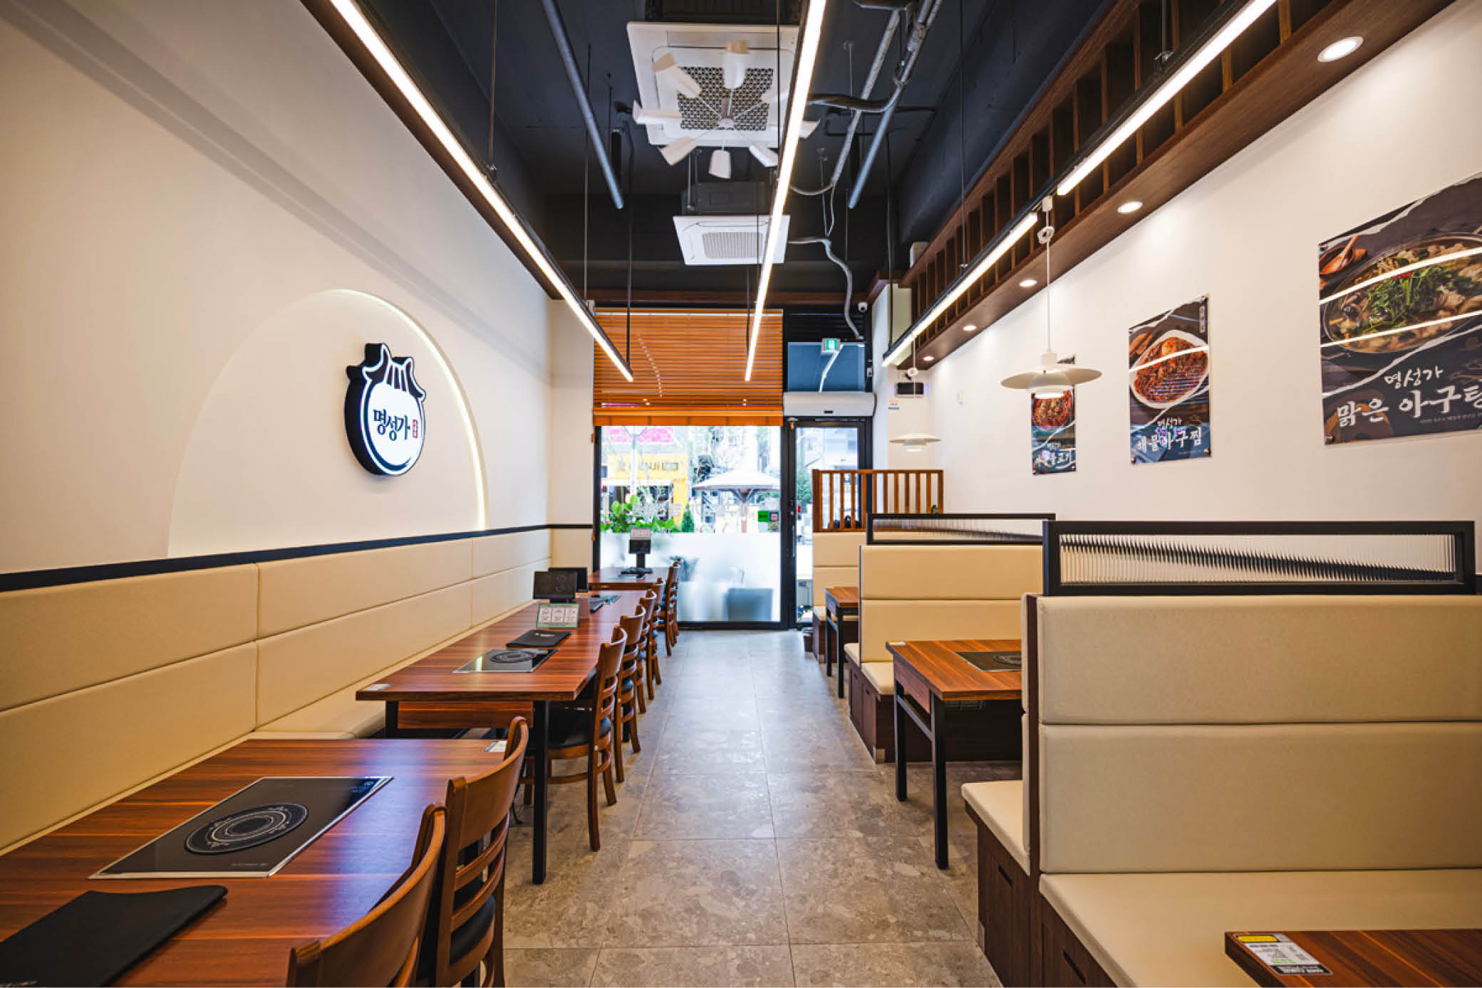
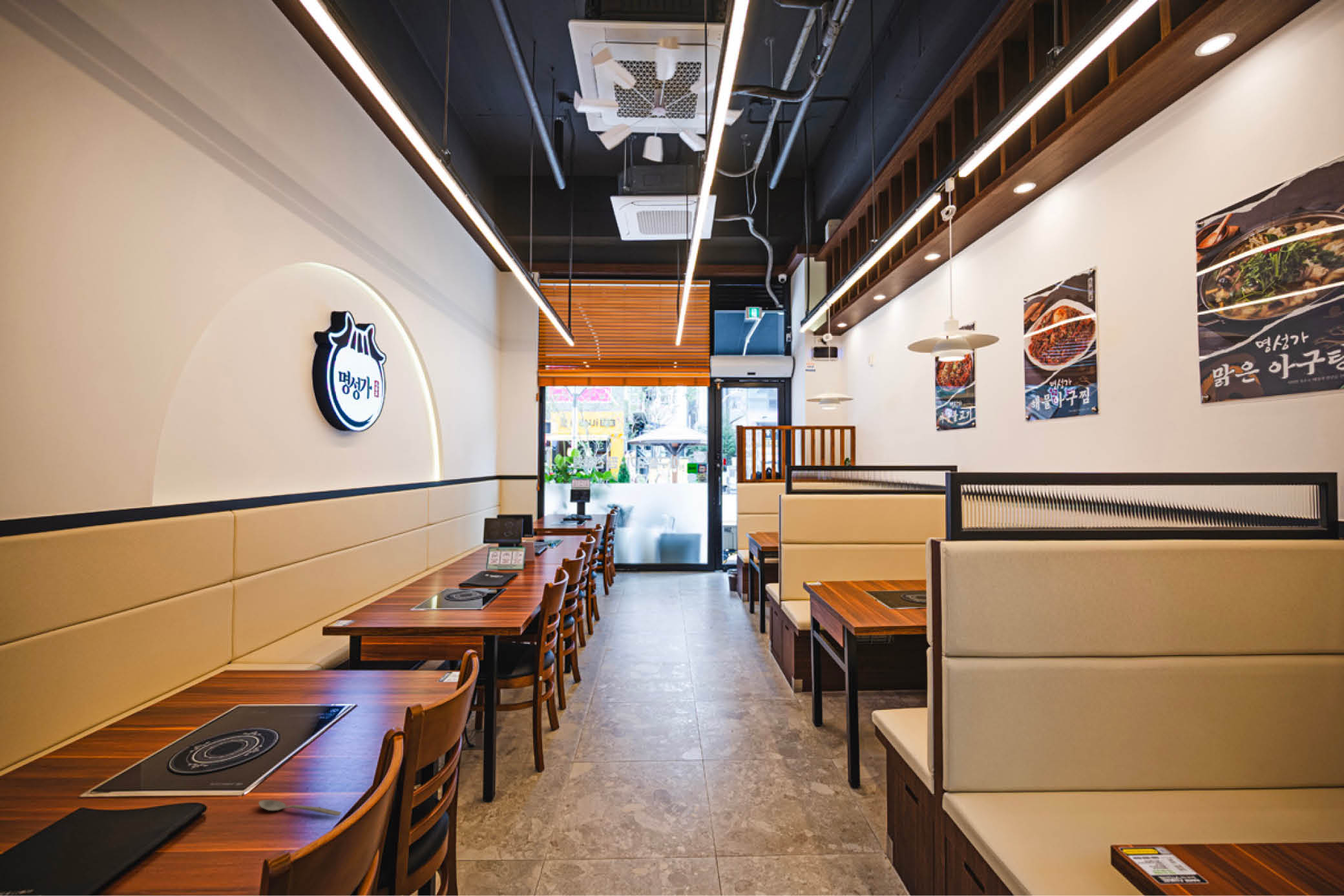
+ spoon (299, 807)
